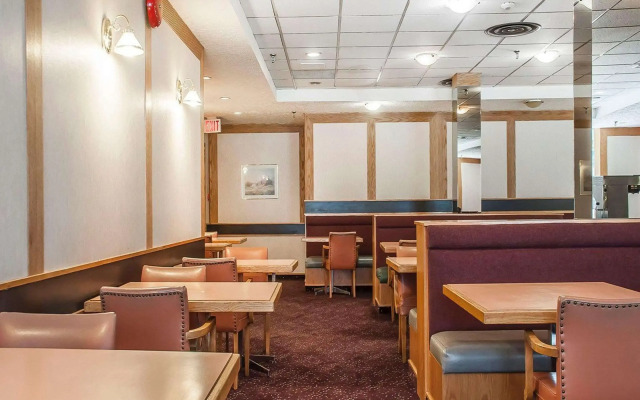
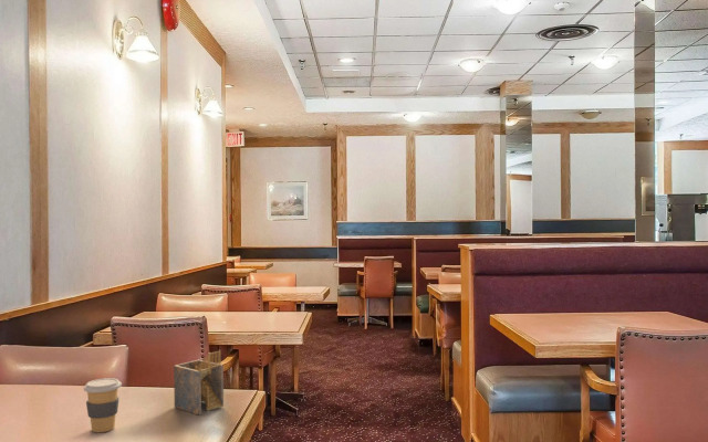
+ coffee cup (103, 404)
+ napkin holder (199, 378)
